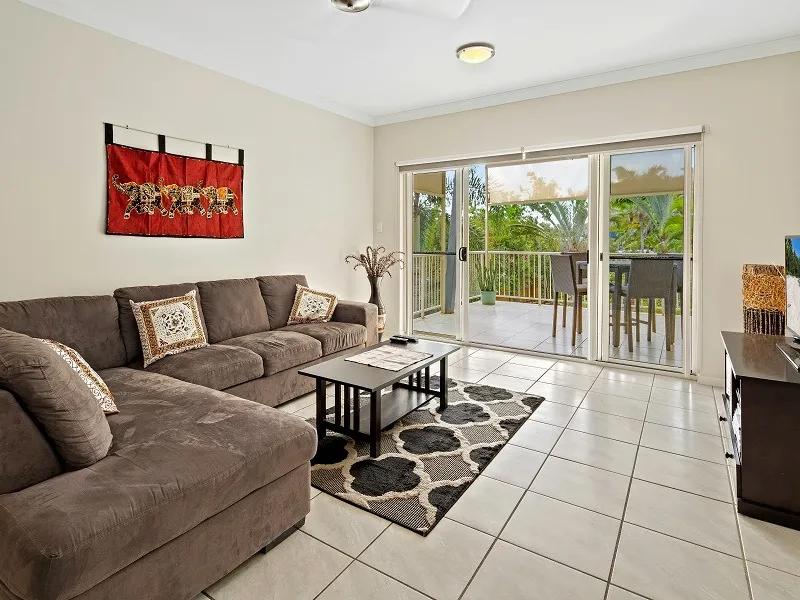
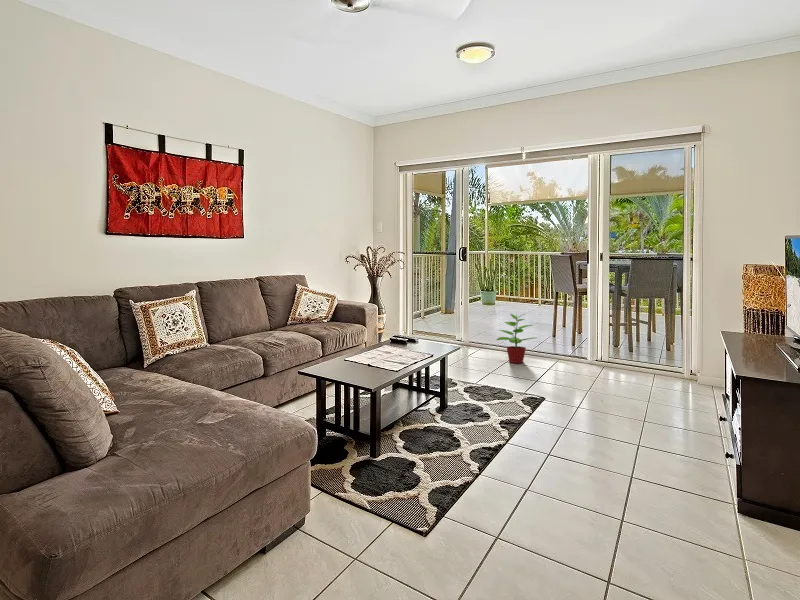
+ potted plant (517, 338)
